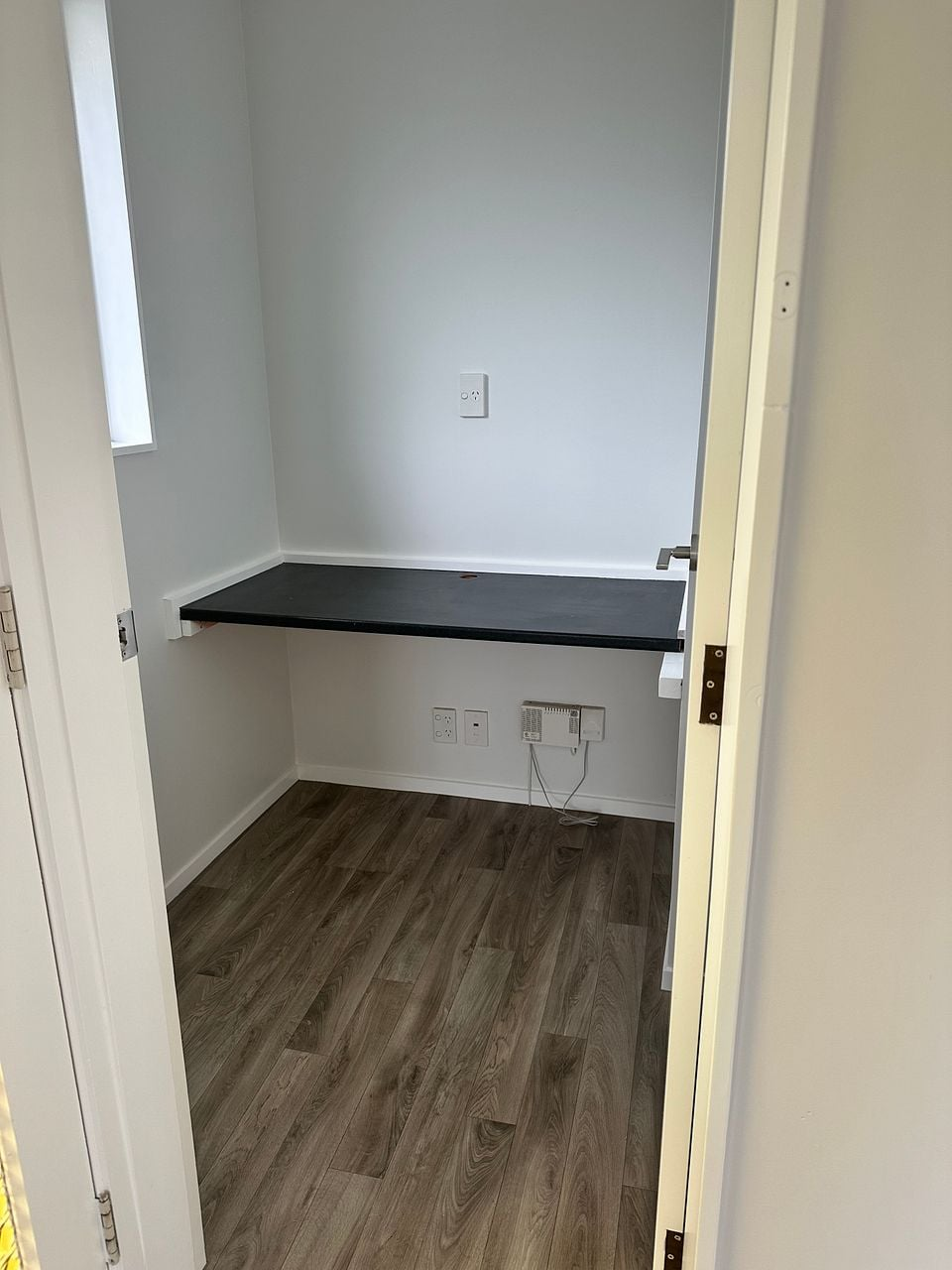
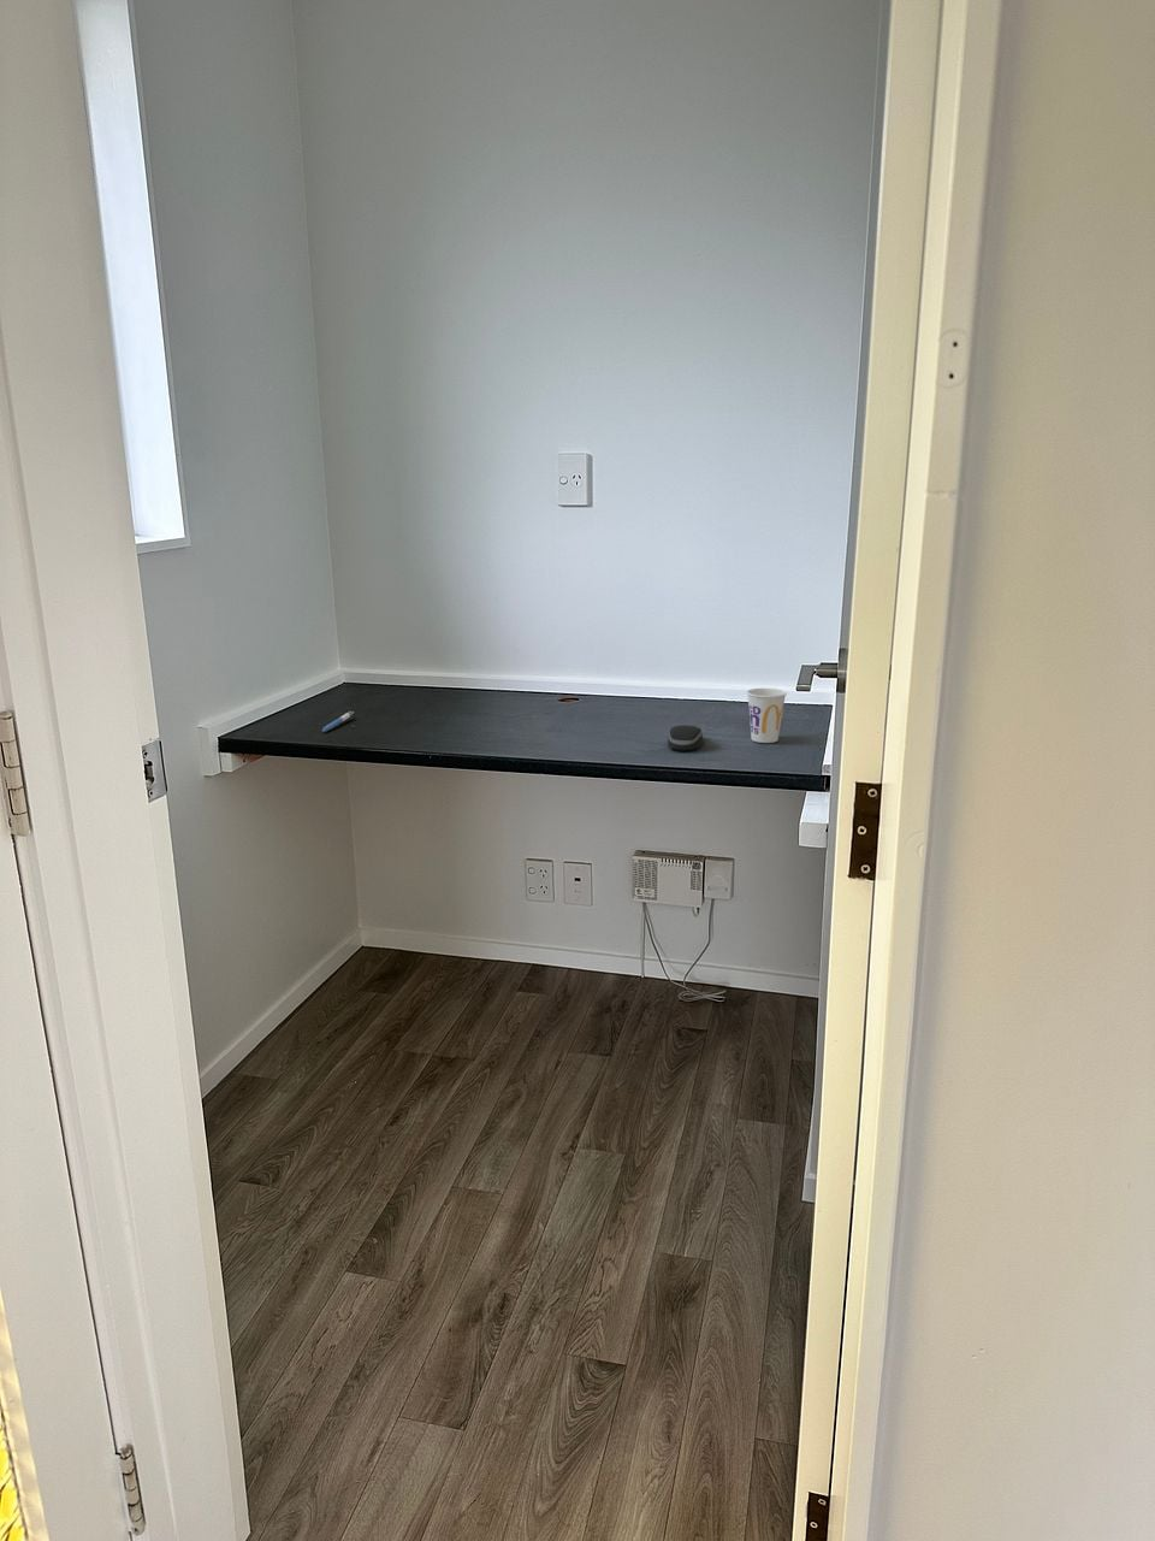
+ cup (766, 715)
+ pen (337, 721)
+ computer mouse (685, 733)
